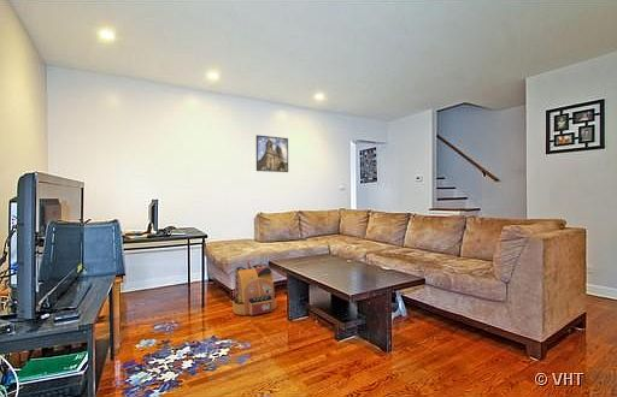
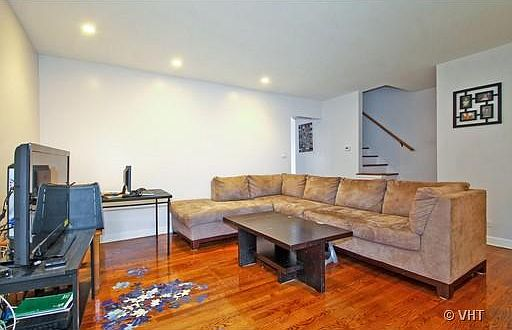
- backpack (253, 284)
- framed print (272, 154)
